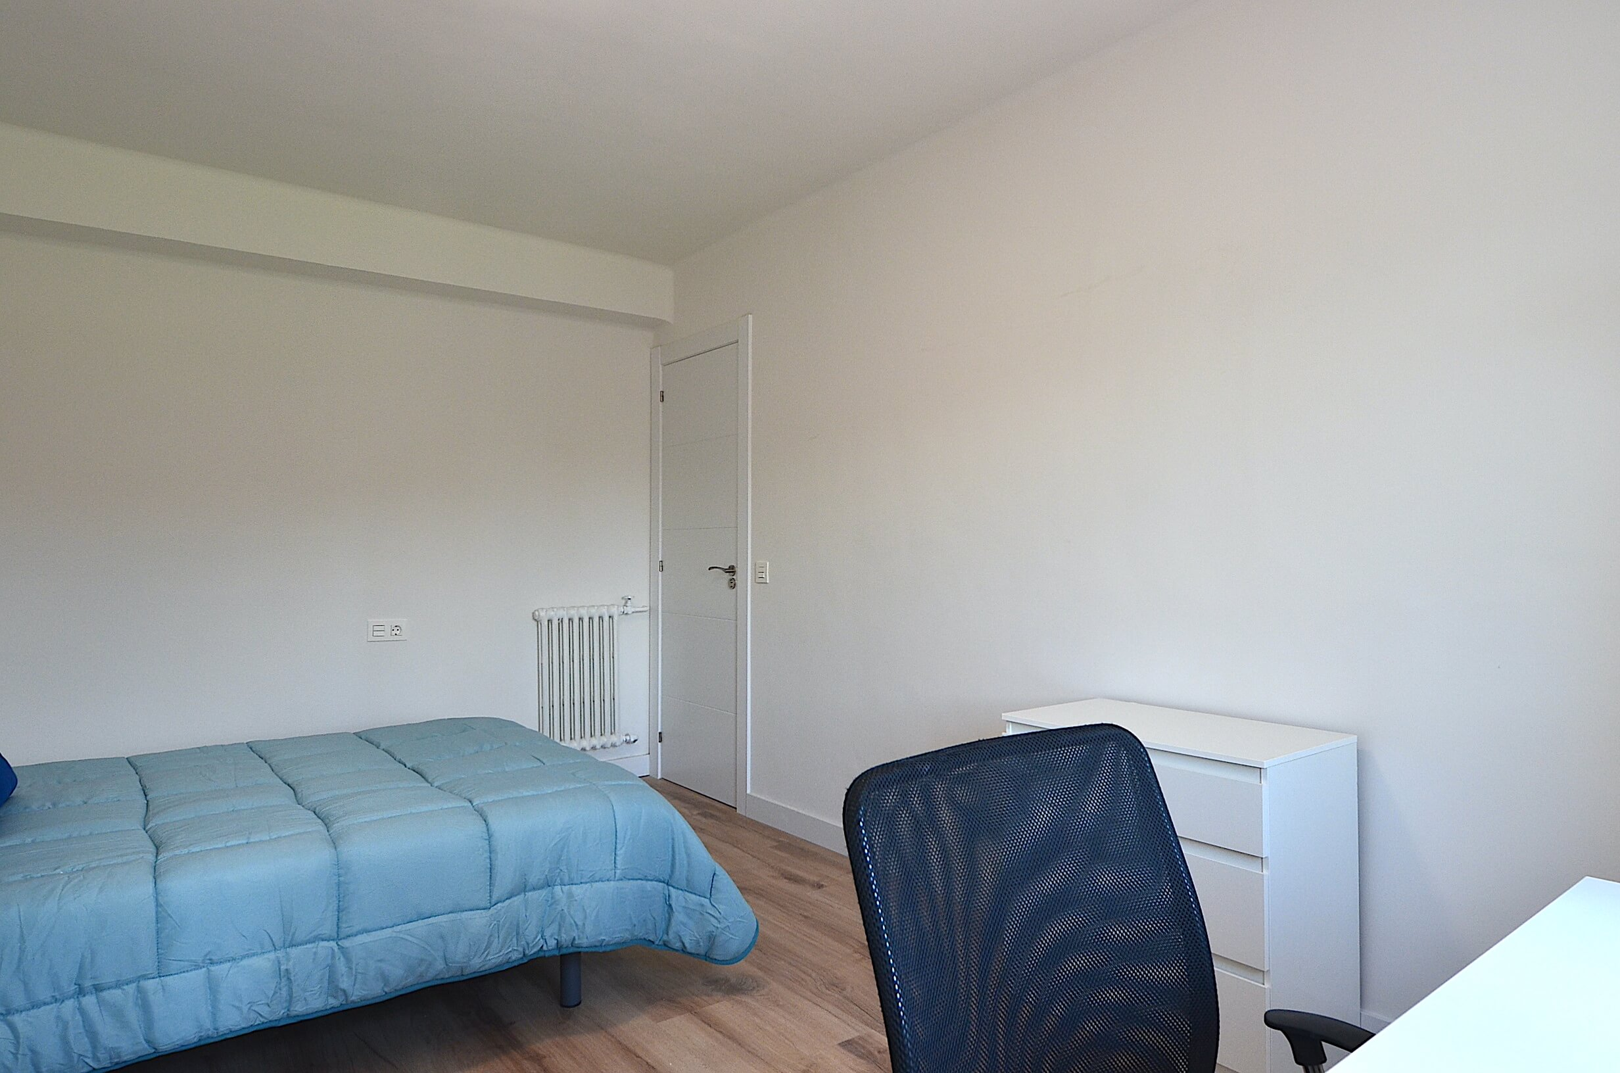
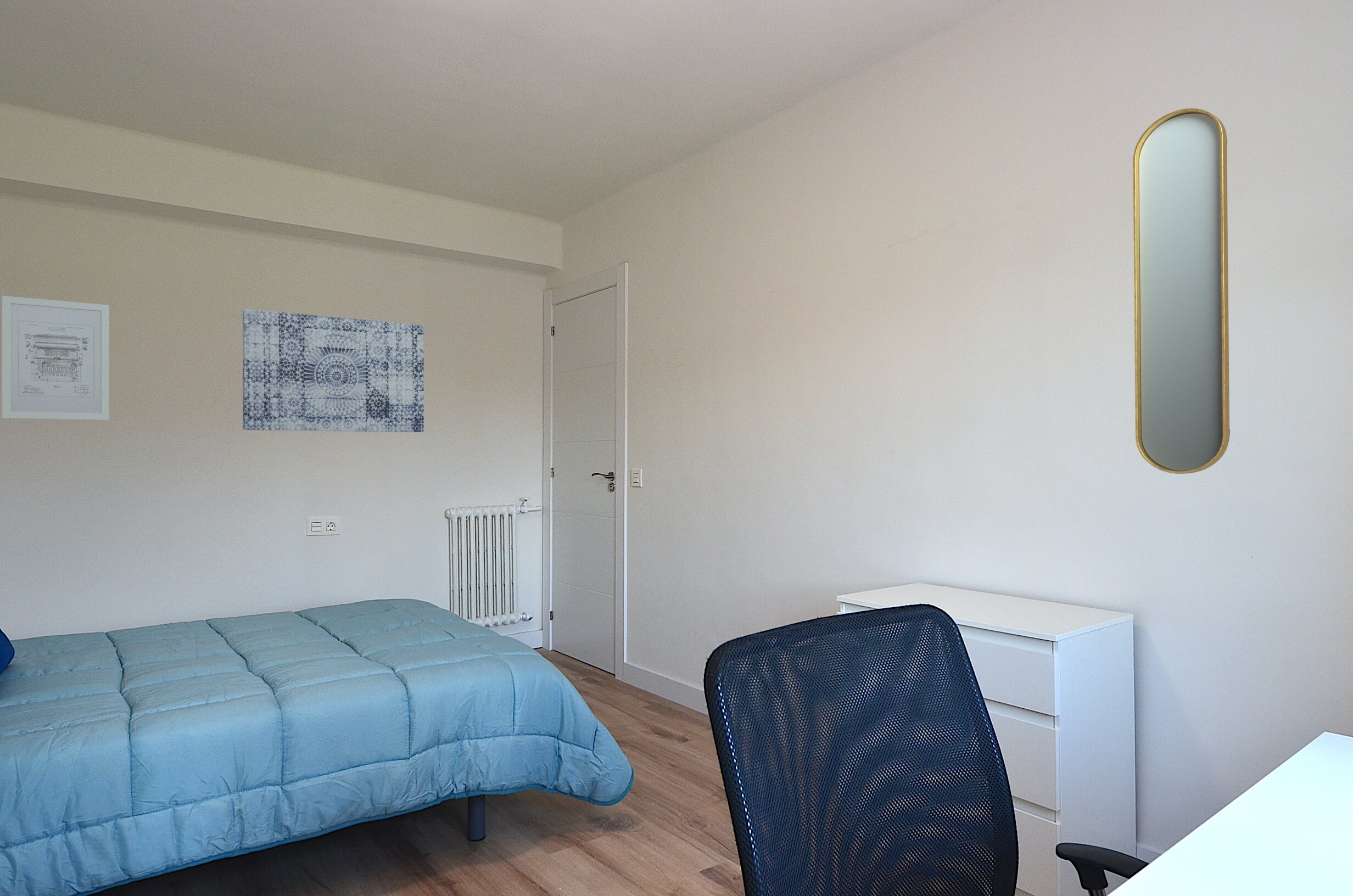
+ home mirror (1179, 293)
+ wall art (338, 374)
+ wall art (57, 360)
